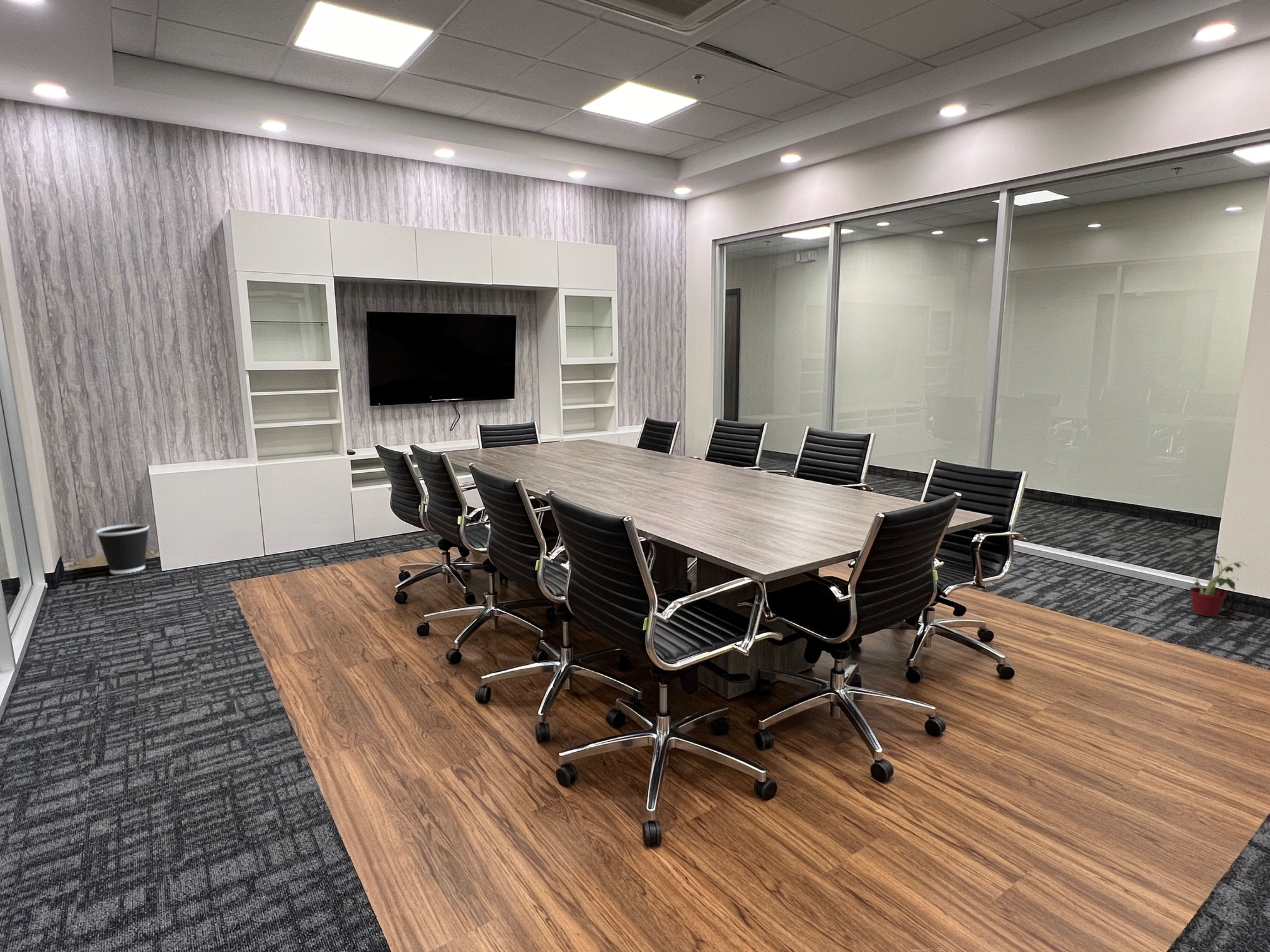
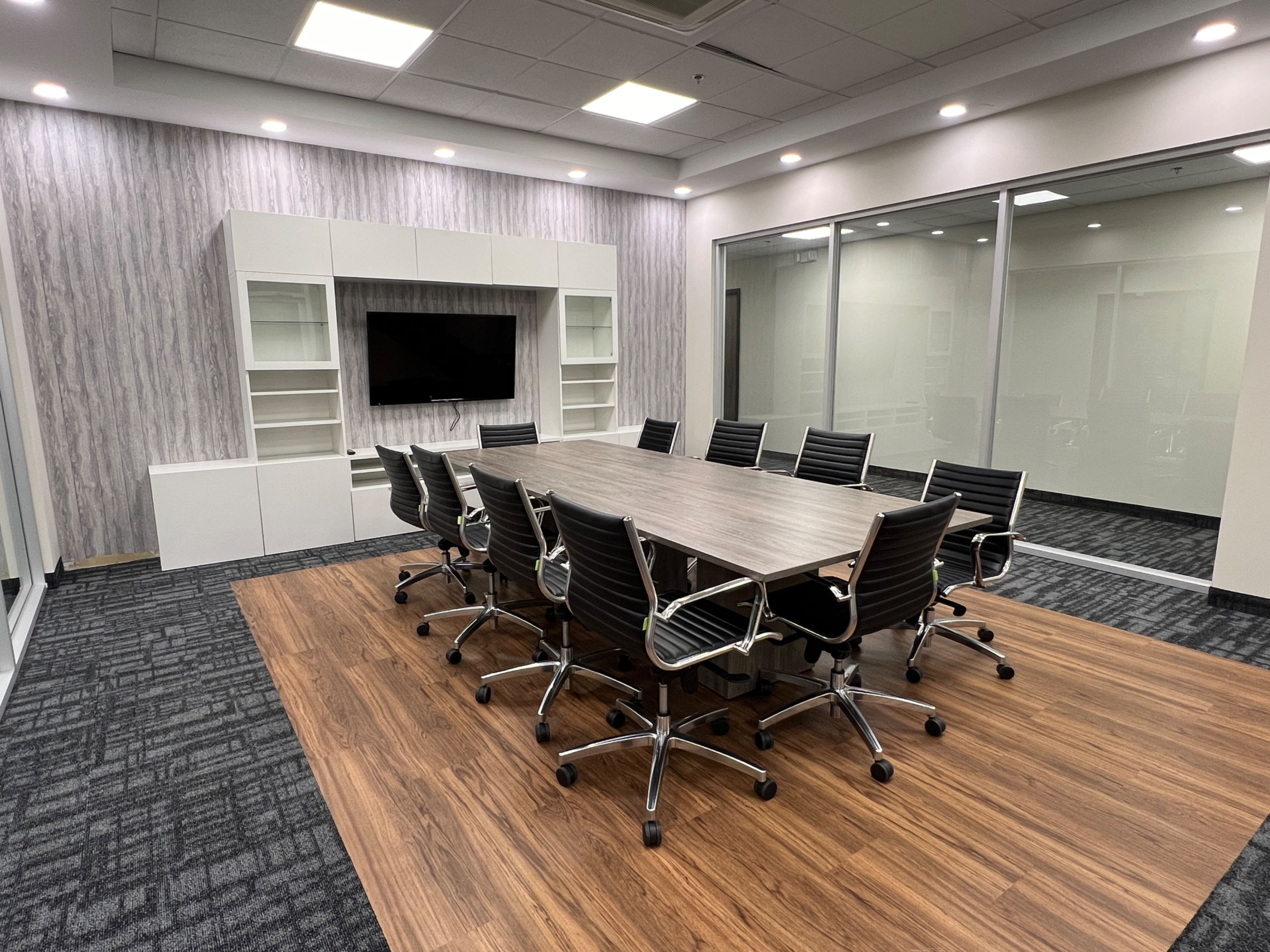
- wastebasket (125, 549)
- potted plant (1215, 582)
